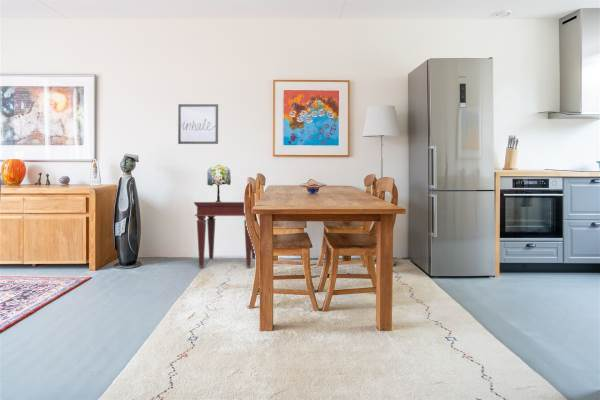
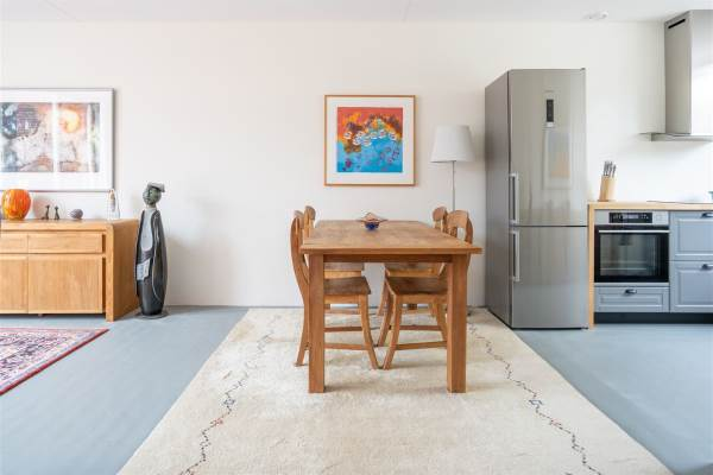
- table lamp (219, 183)
- wall art (198, 124)
- side table (214, 232)
